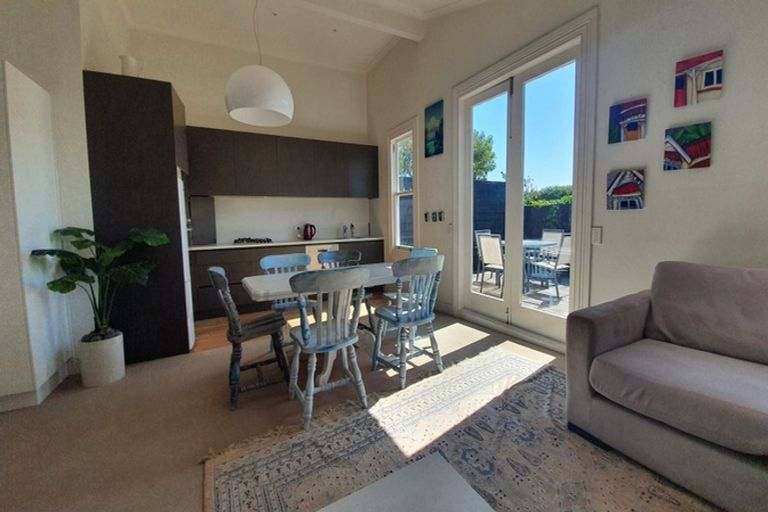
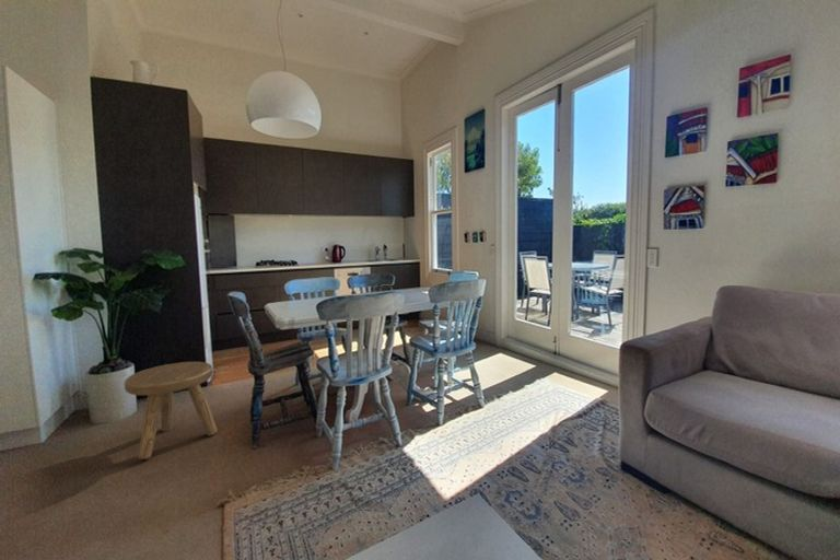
+ stool (172, 406)
